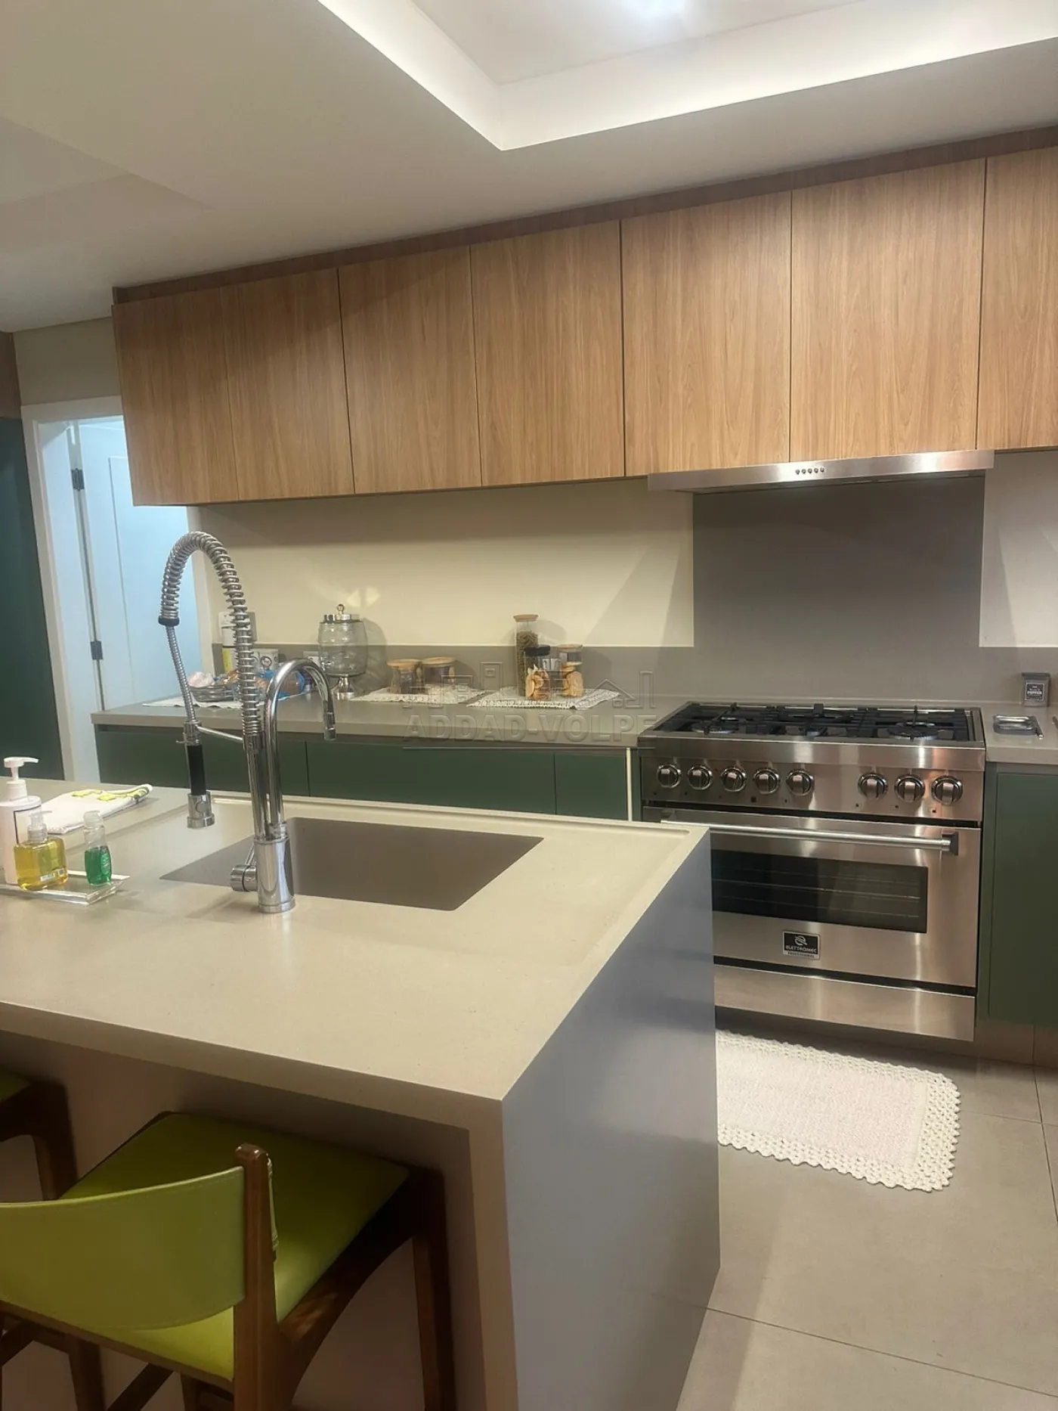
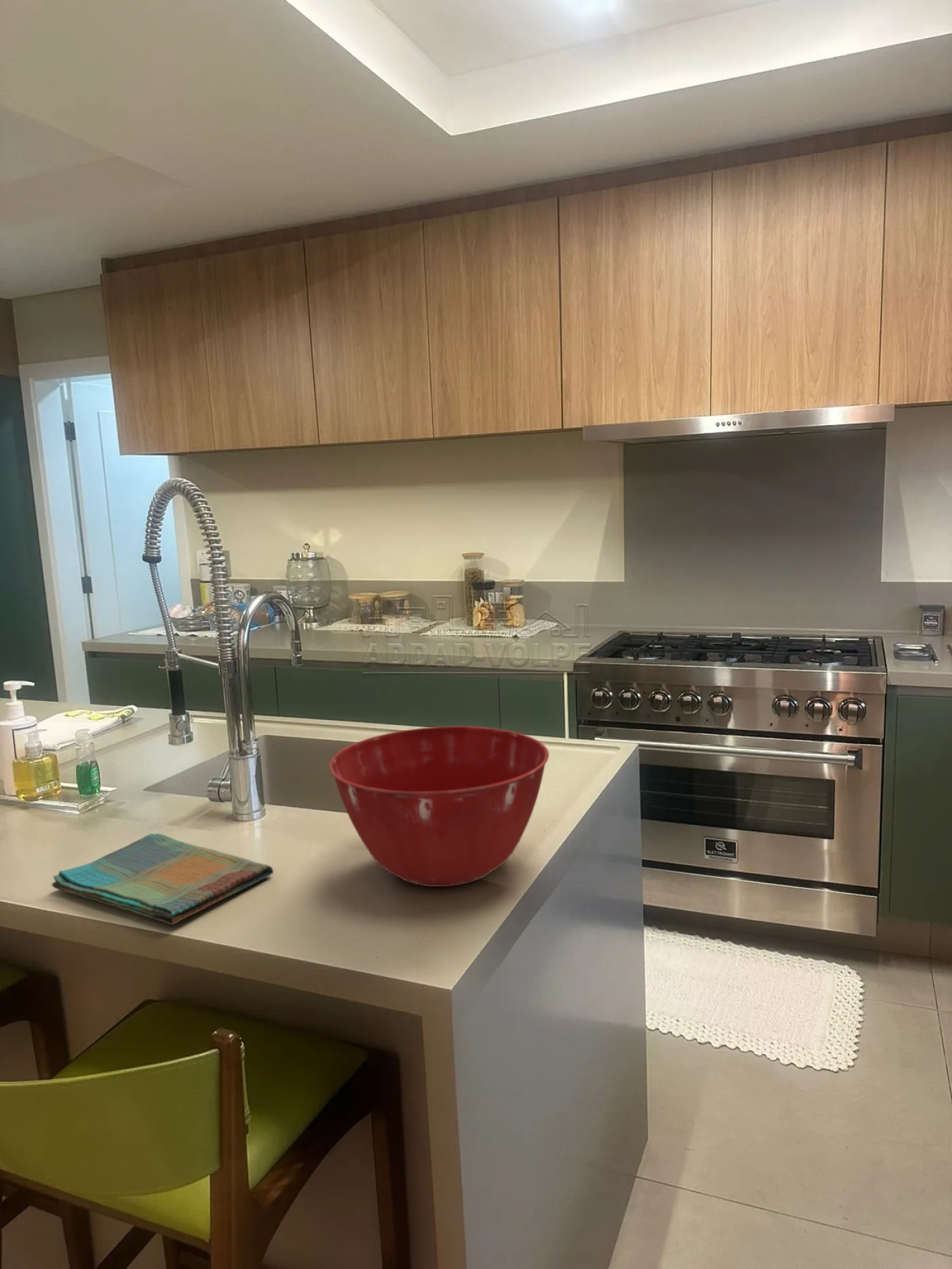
+ mixing bowl (442, 810)
+ dish towel (163, 873)
